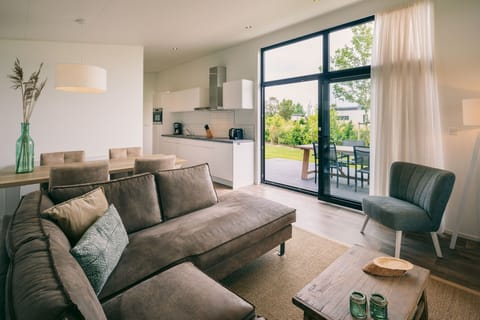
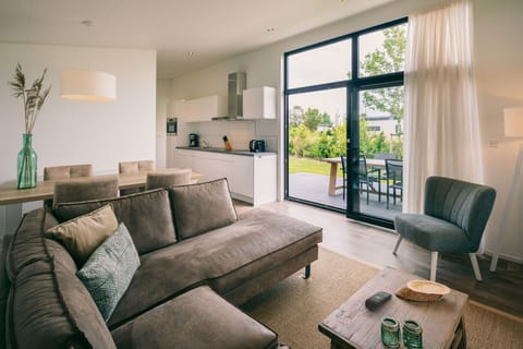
+ remote control (378, 299)
